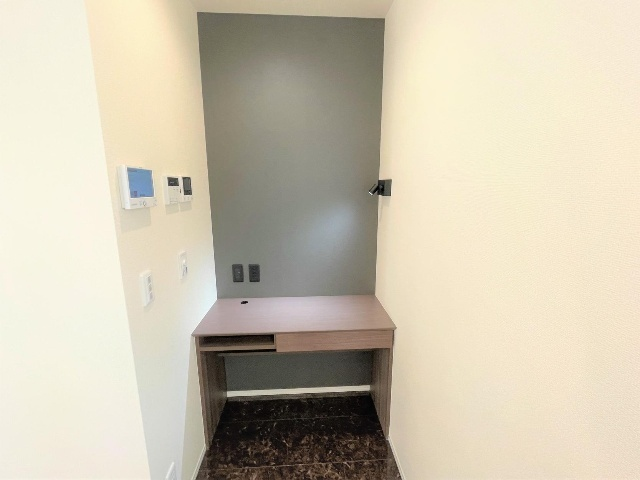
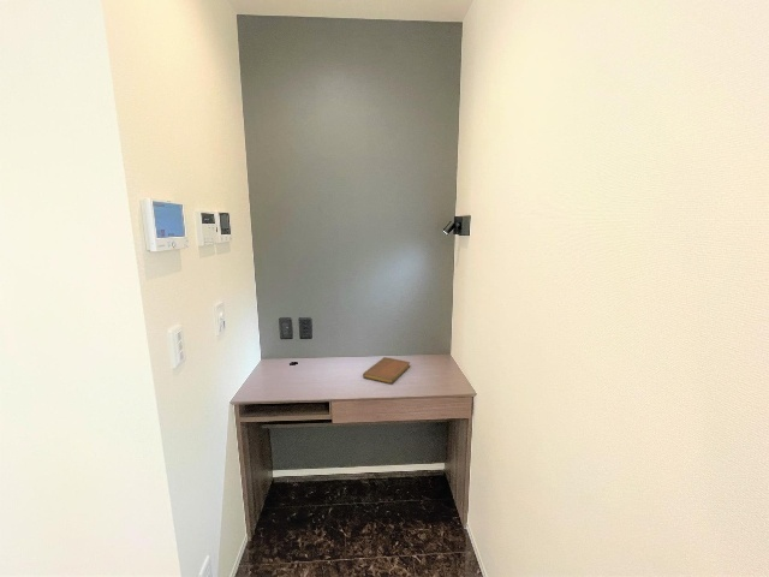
+ notebook (387, 369)
